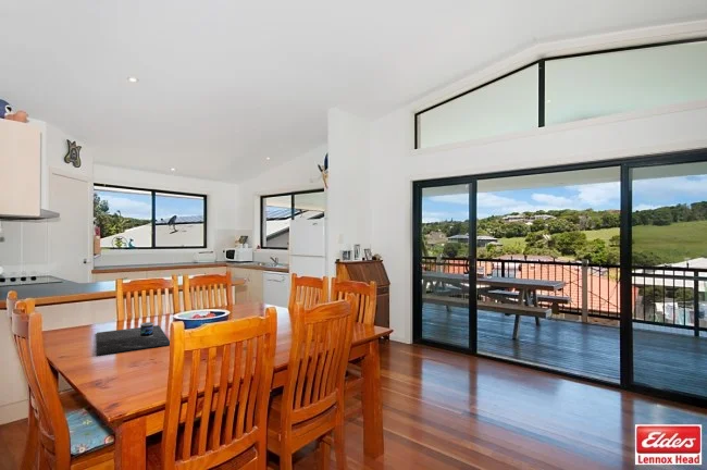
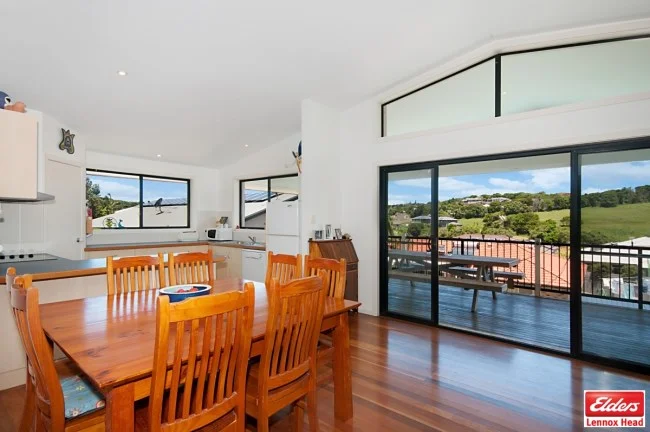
- placemat (132, 331)
